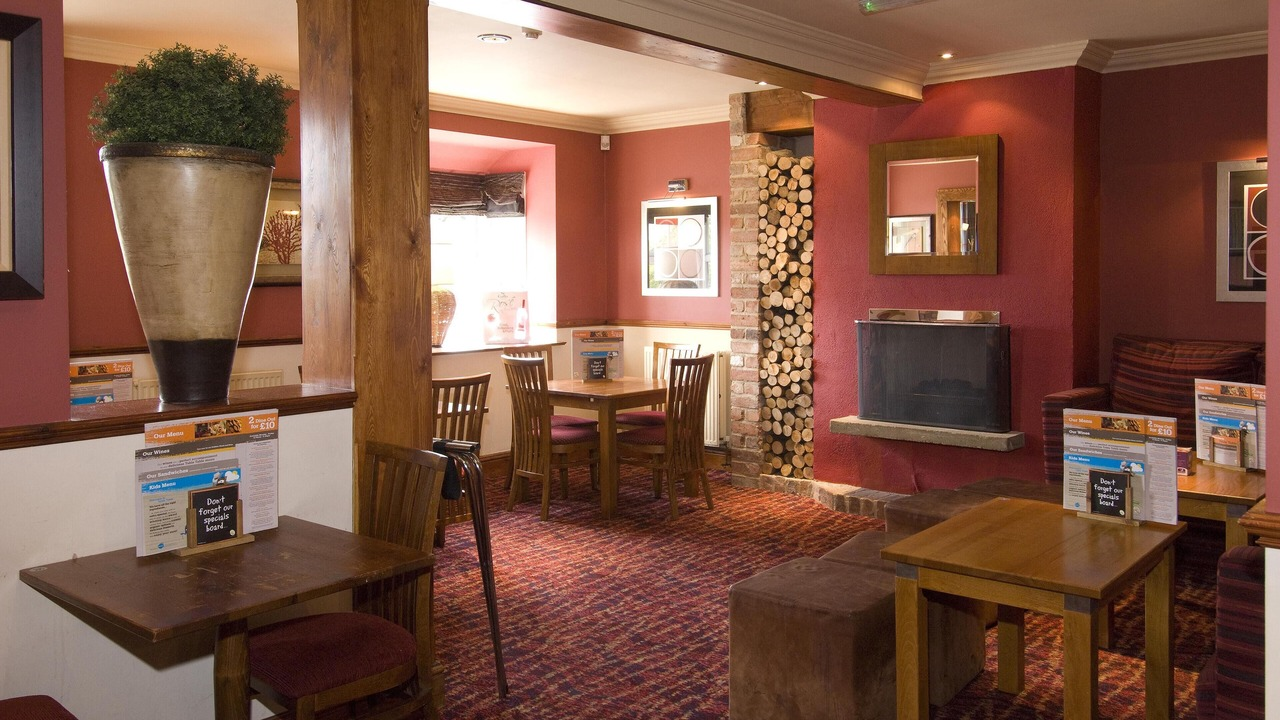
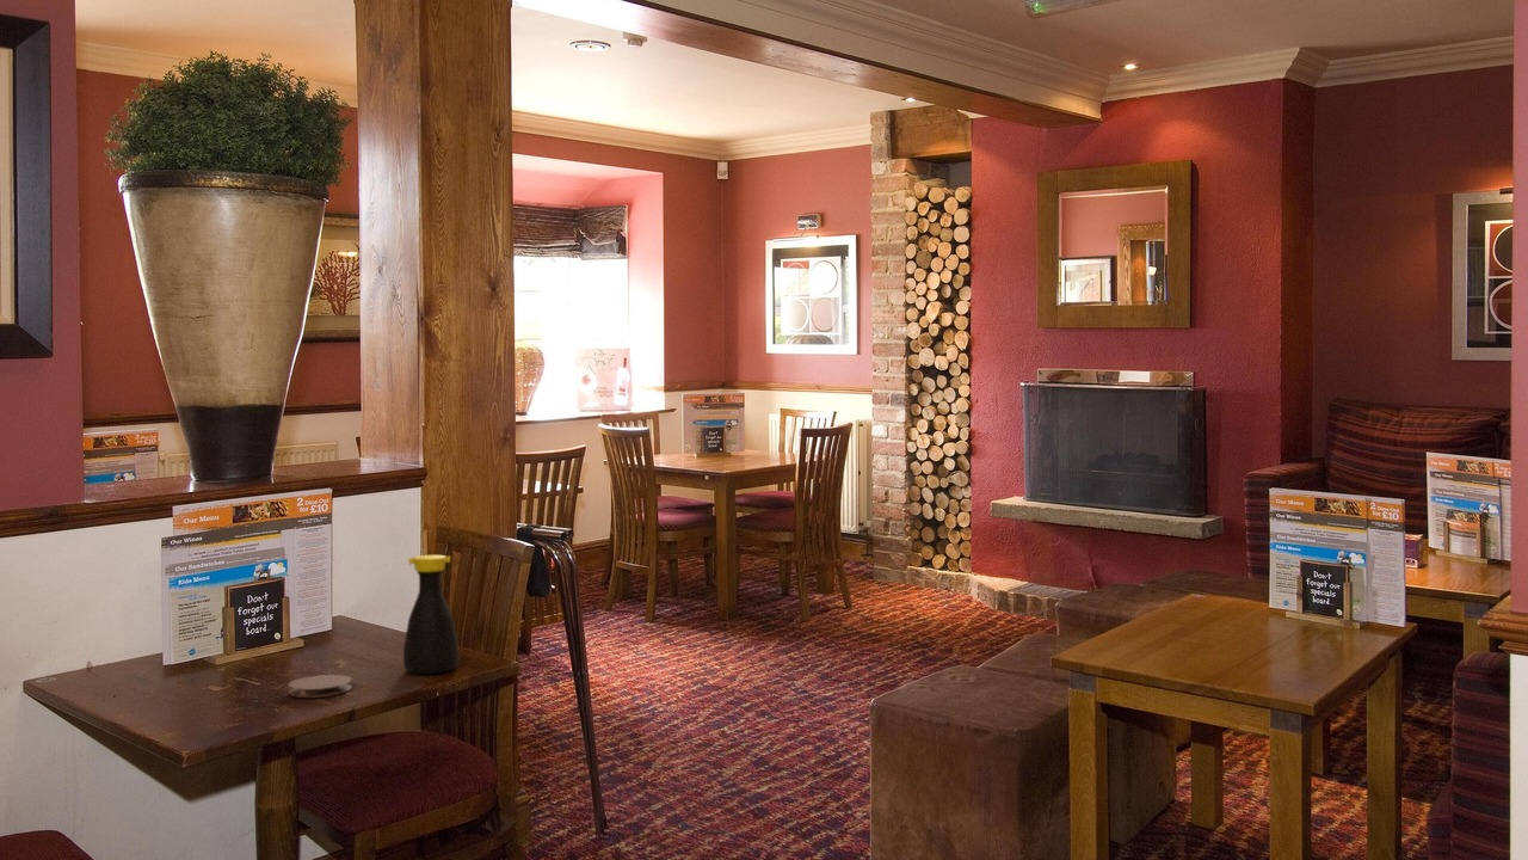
+ bottle (430, 612)
+ coaster (320, 686)
